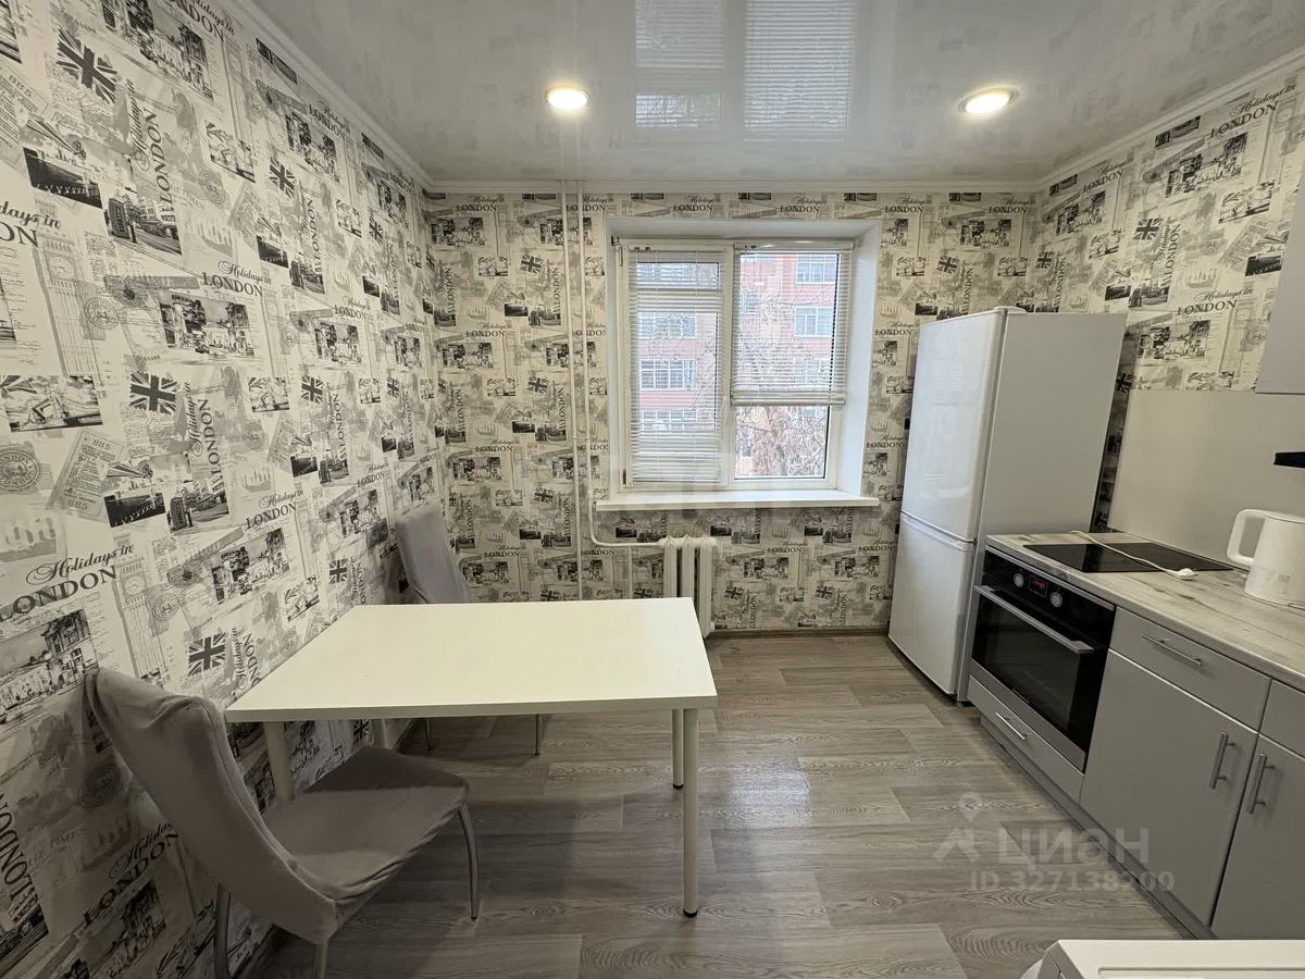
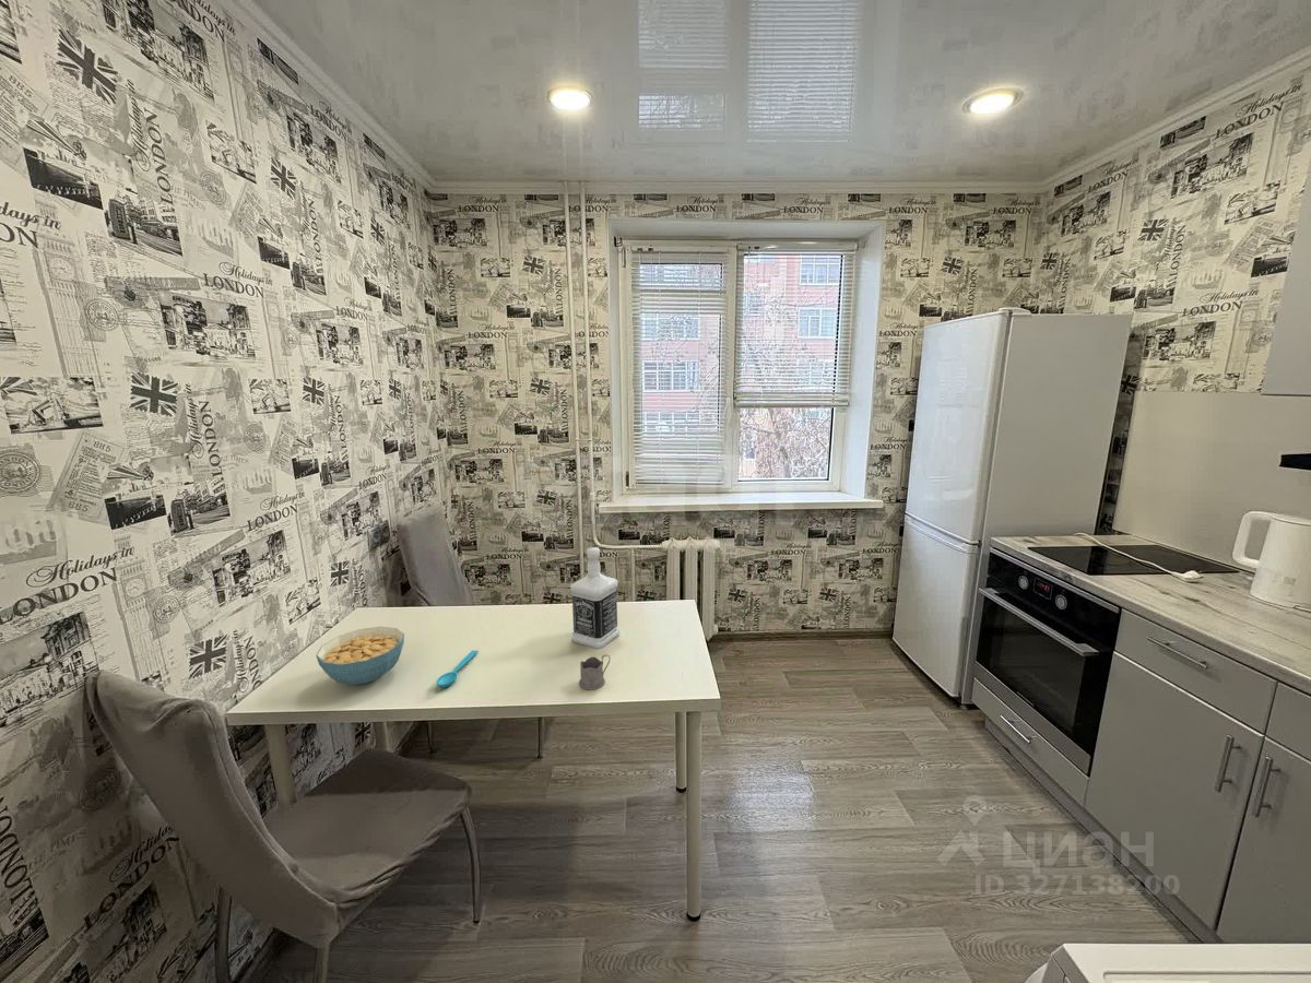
+ cereal bowl (364, 661)
+ bottle (594, 593)
+ spoon (459, 666)
+ tea glass holder (593, 665)
